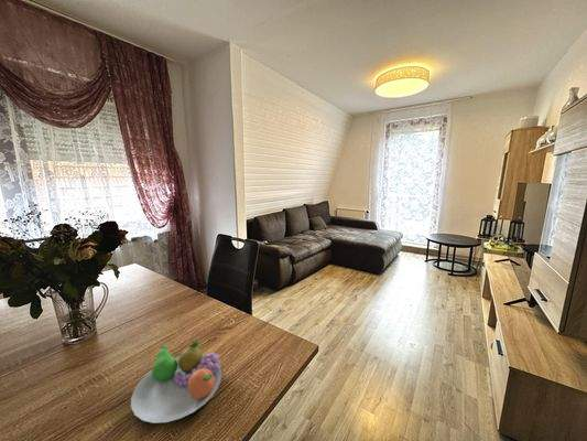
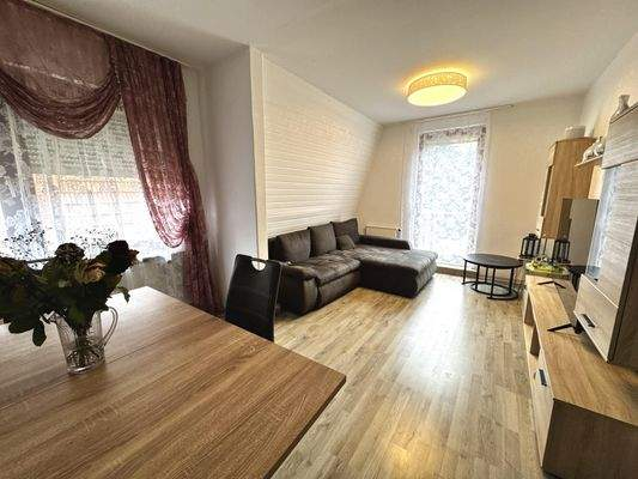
- fruit bowl (178, 373)
